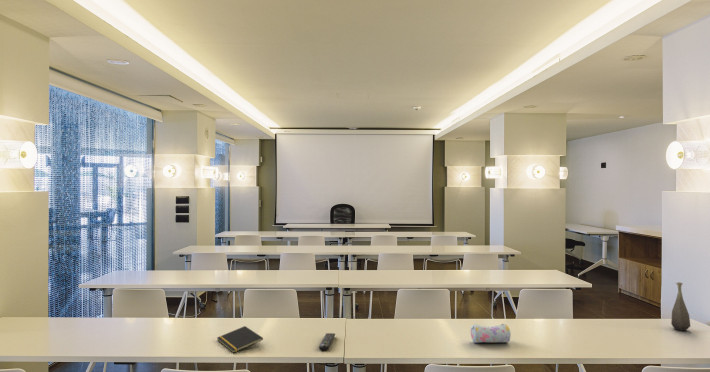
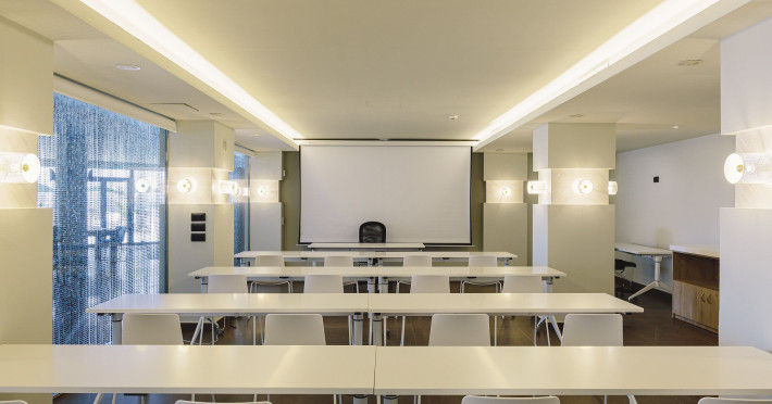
- notepad (239, 338)
- pencil case (490, 333)
- remote control (327, 340)
- bottle (680, 306)
